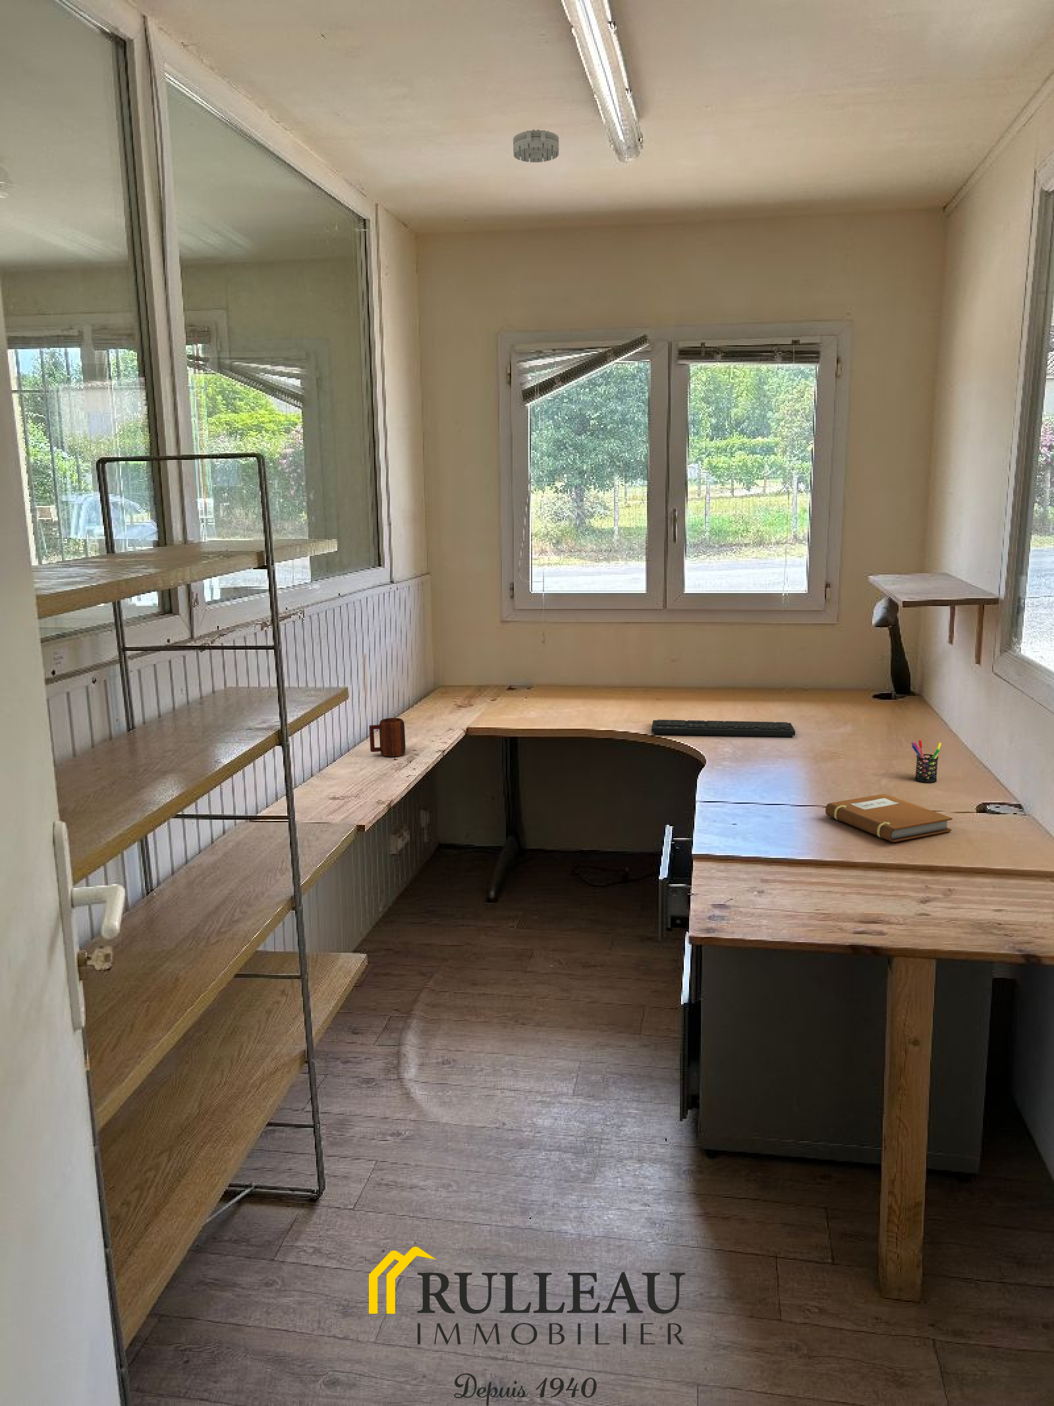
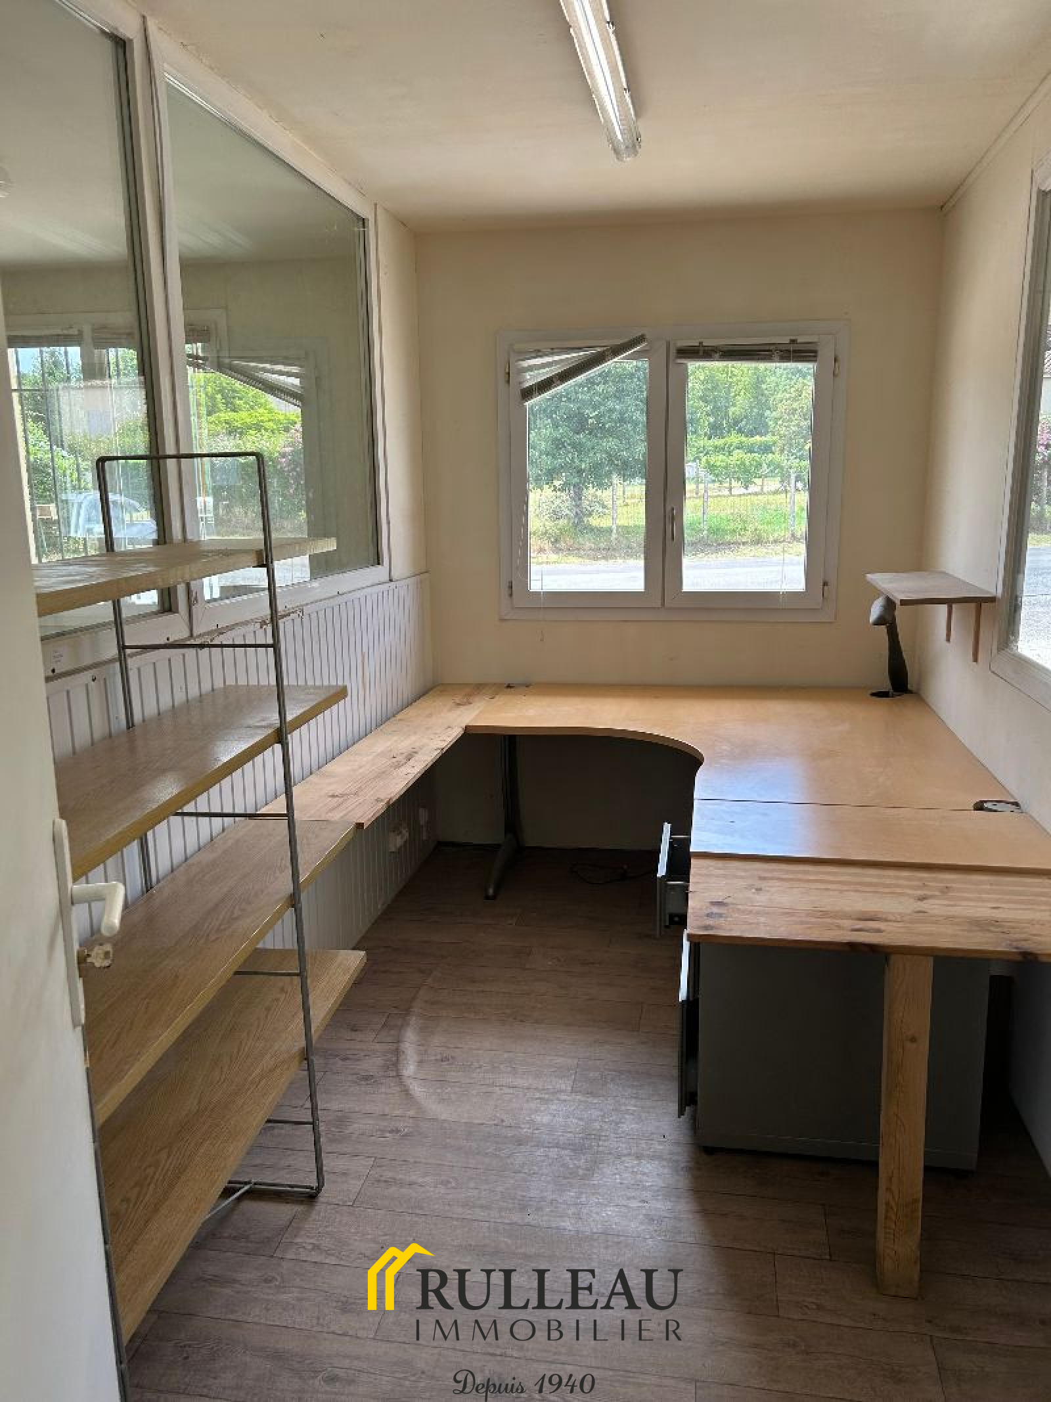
- smoke detector (536, 145)
- pen holder (928, 759)
- mug (388, 737)
- notebook (885, 816)
- keyboard (722, 726)
